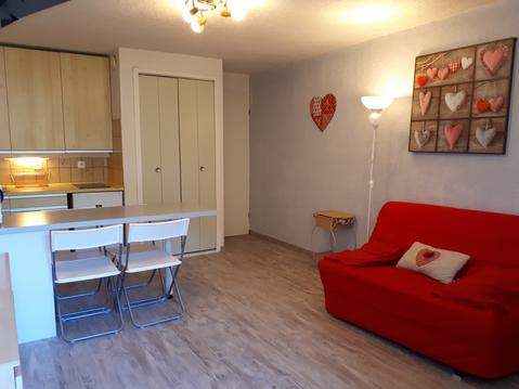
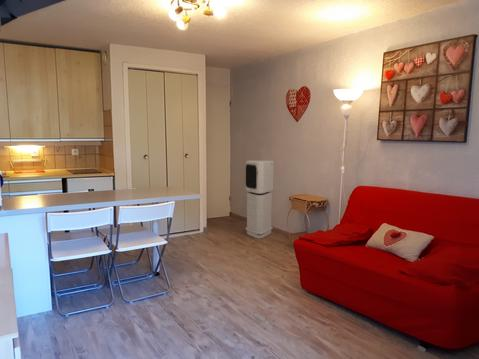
+ air purifier (261, 198)
